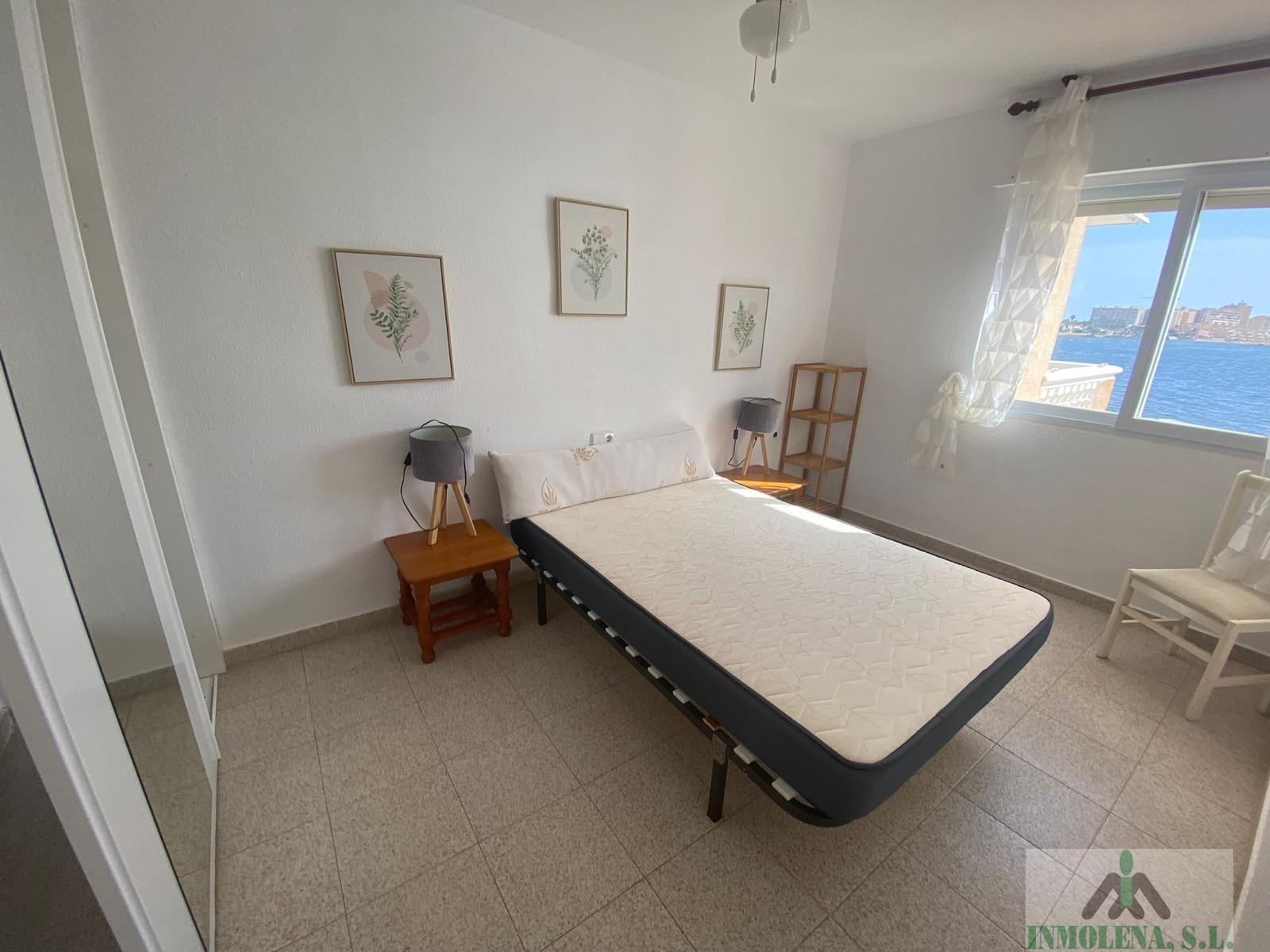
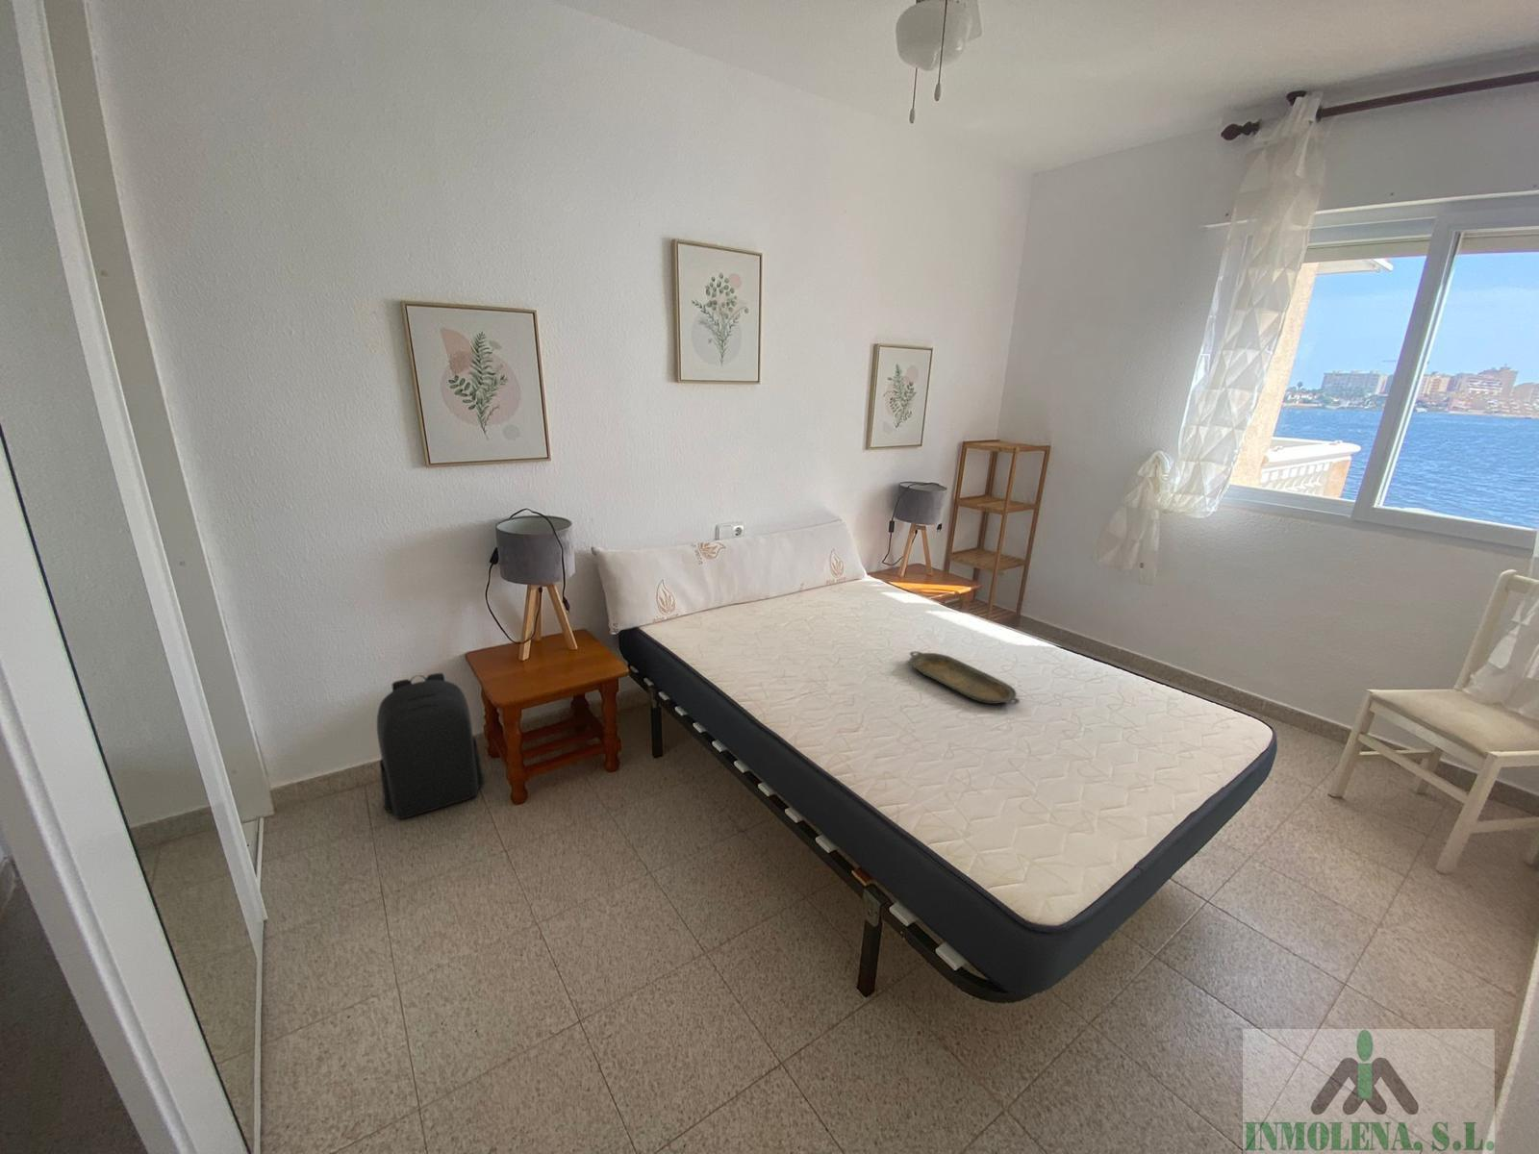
+ serving tray (959, 678)
+ backpack (427, 733)
